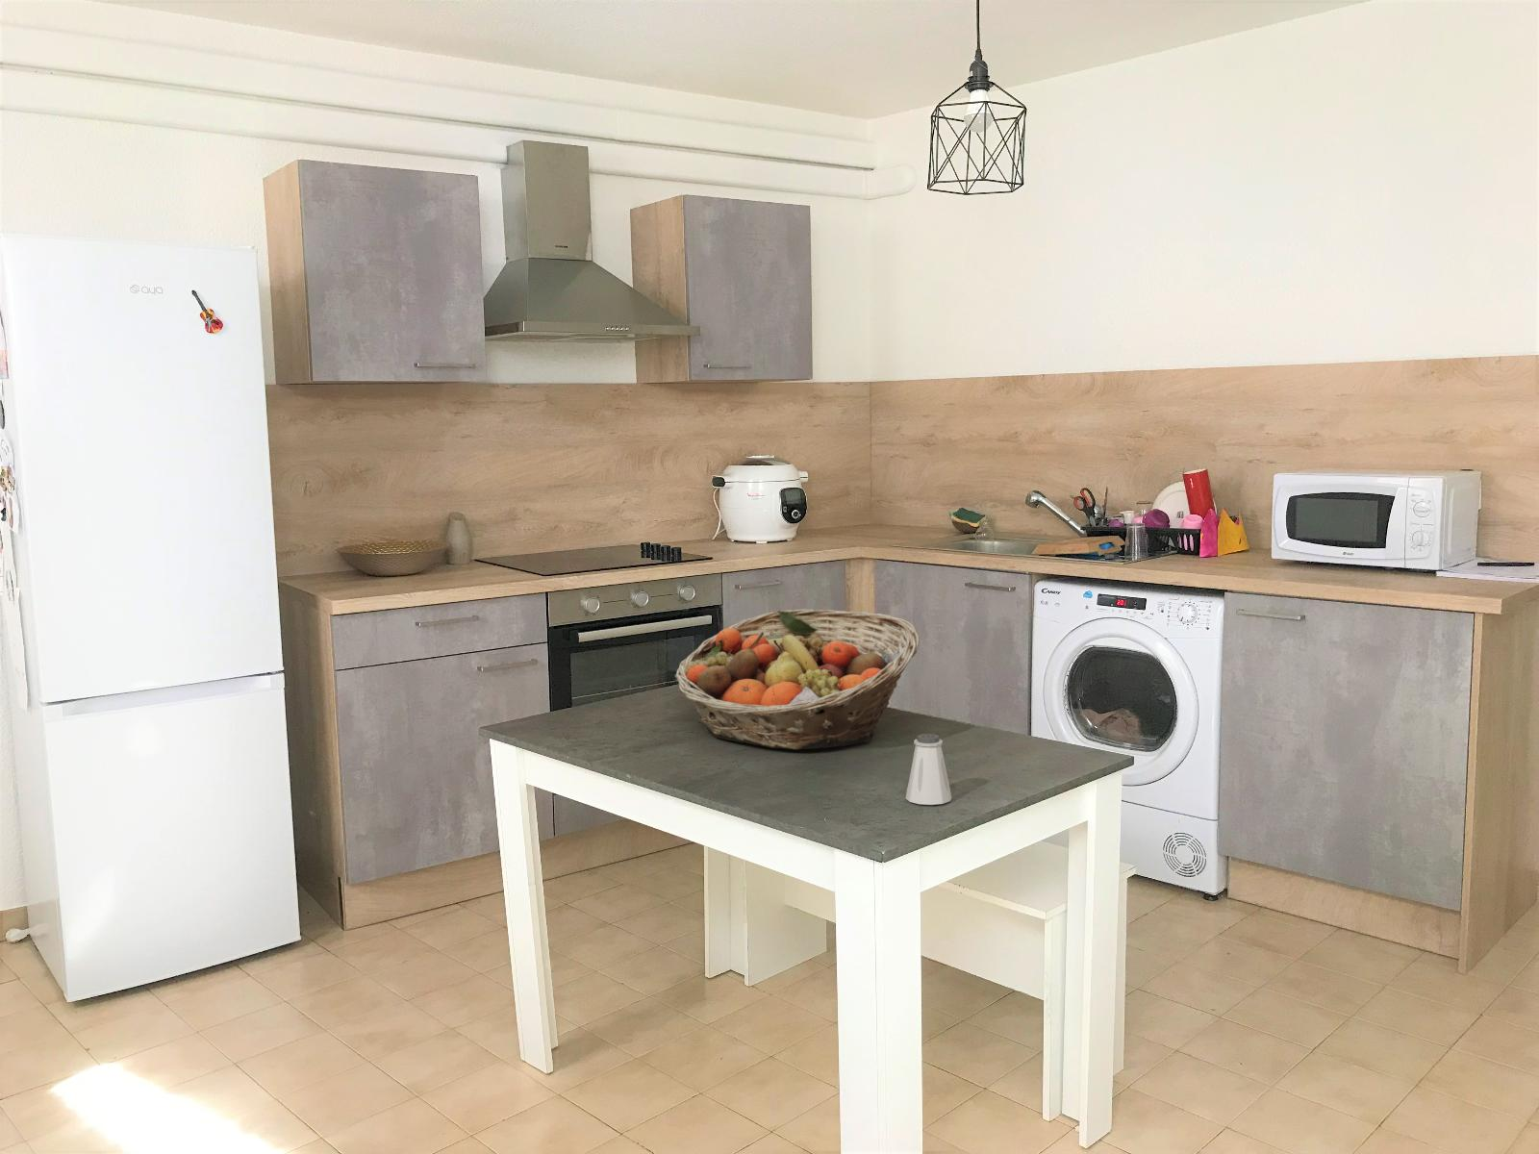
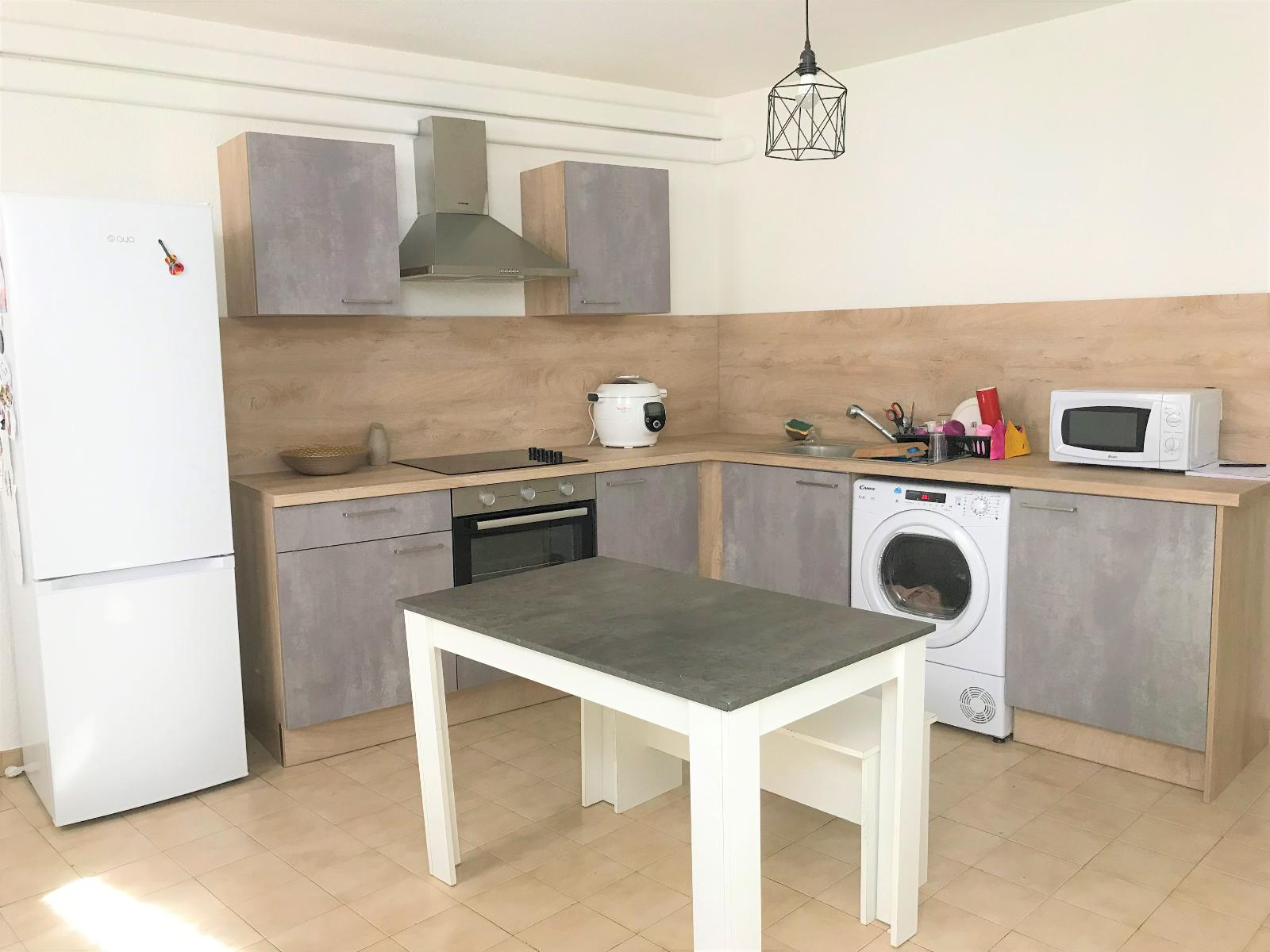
- fruit basket (795, 675)
- saltshaker (928, 767)
